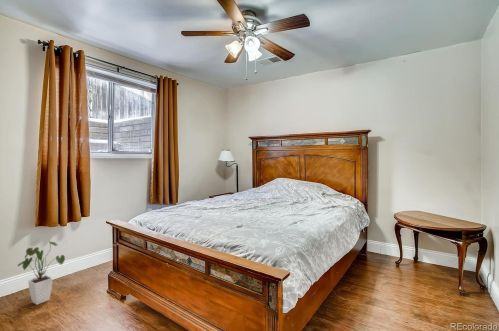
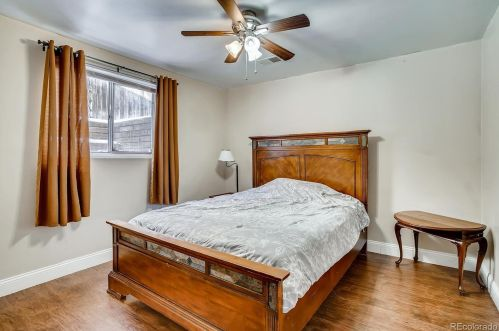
- house plant (45, 271)
